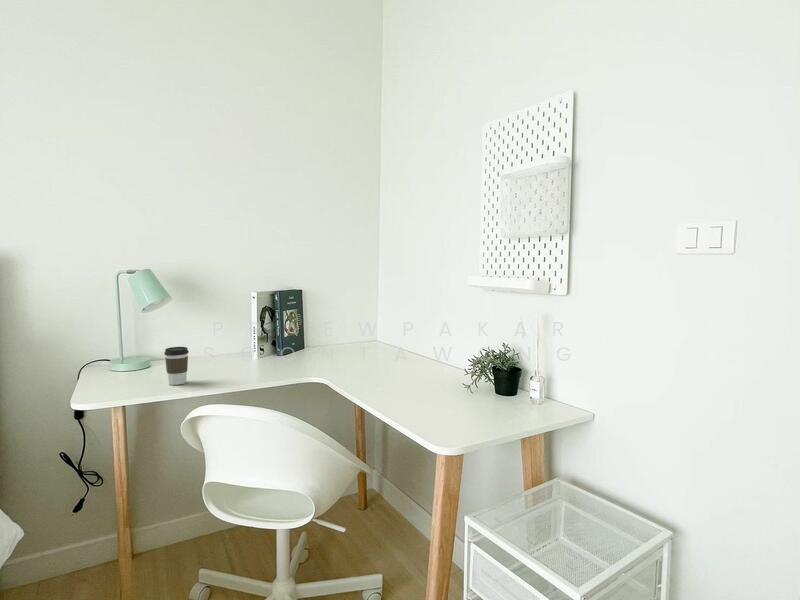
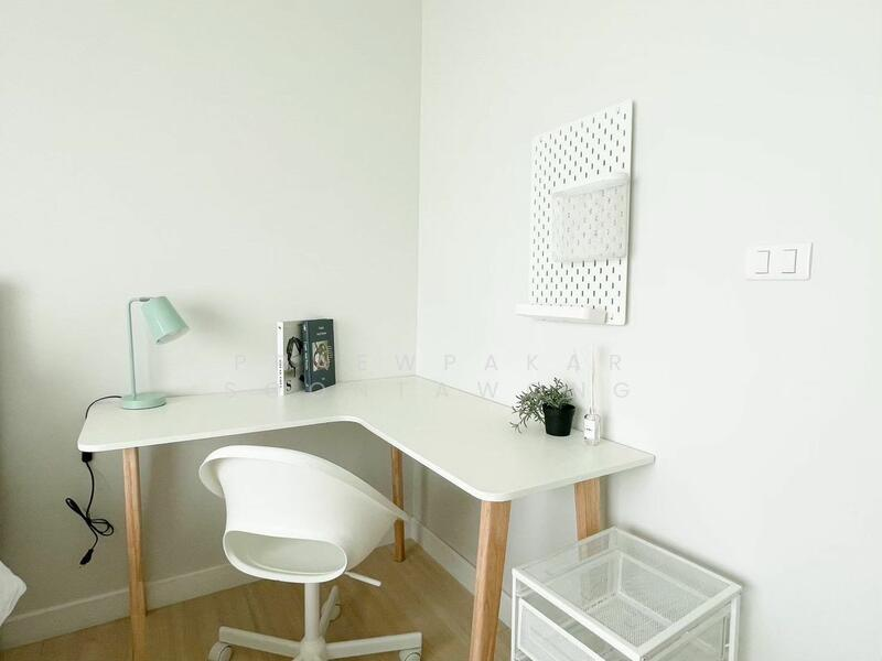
- coffee cup (176, 365)
